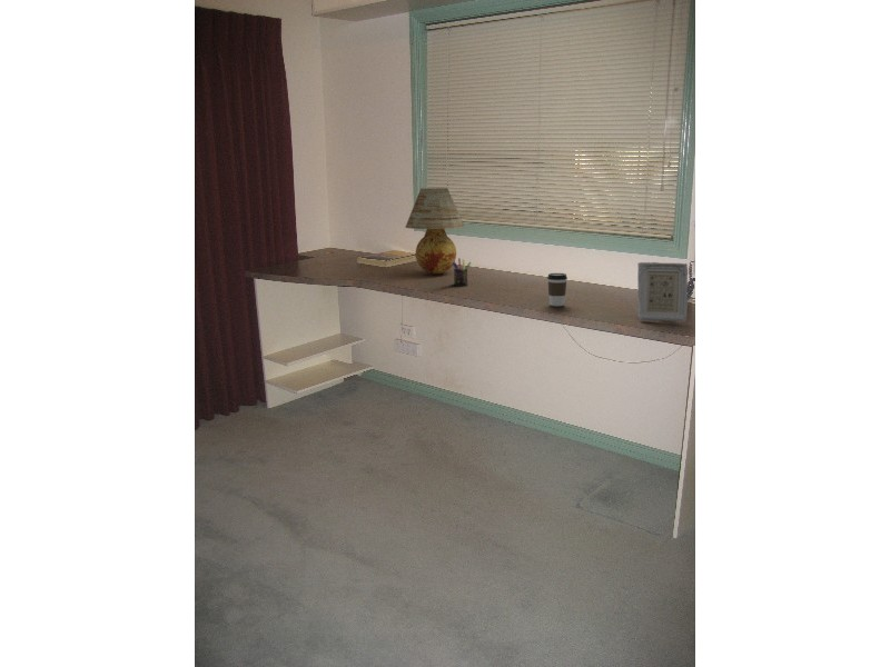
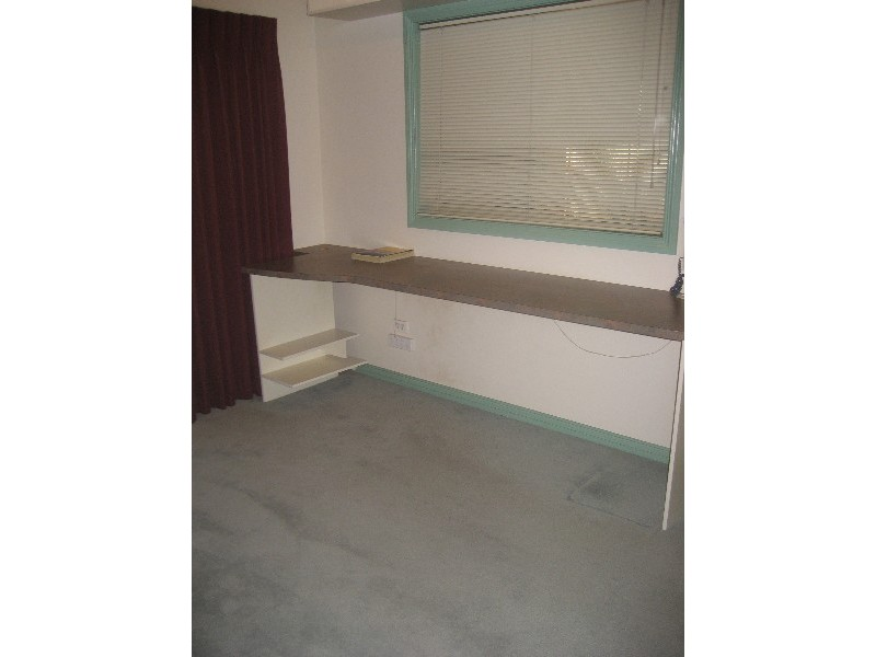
- coffee cup (556, 289)
- picture frame (661, 291)
- table lamp (434, 231)
- pen holder (462, 271)
